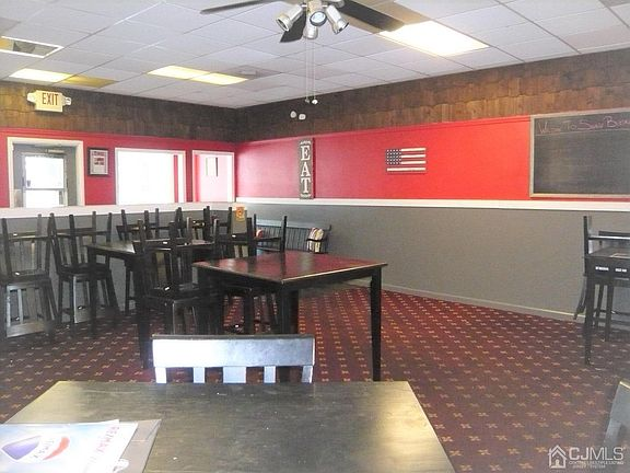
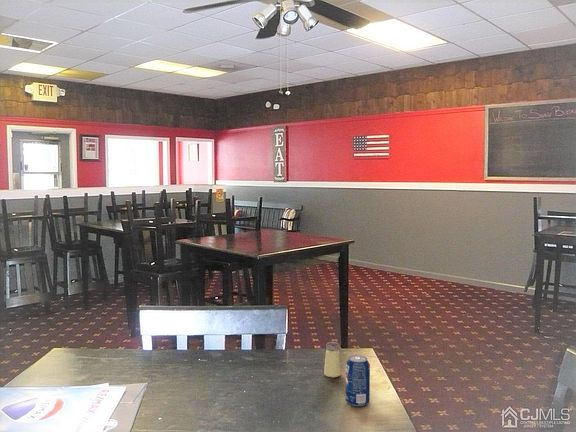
+ saltshaker (332, 358)
+ beverage can (357, 380)
